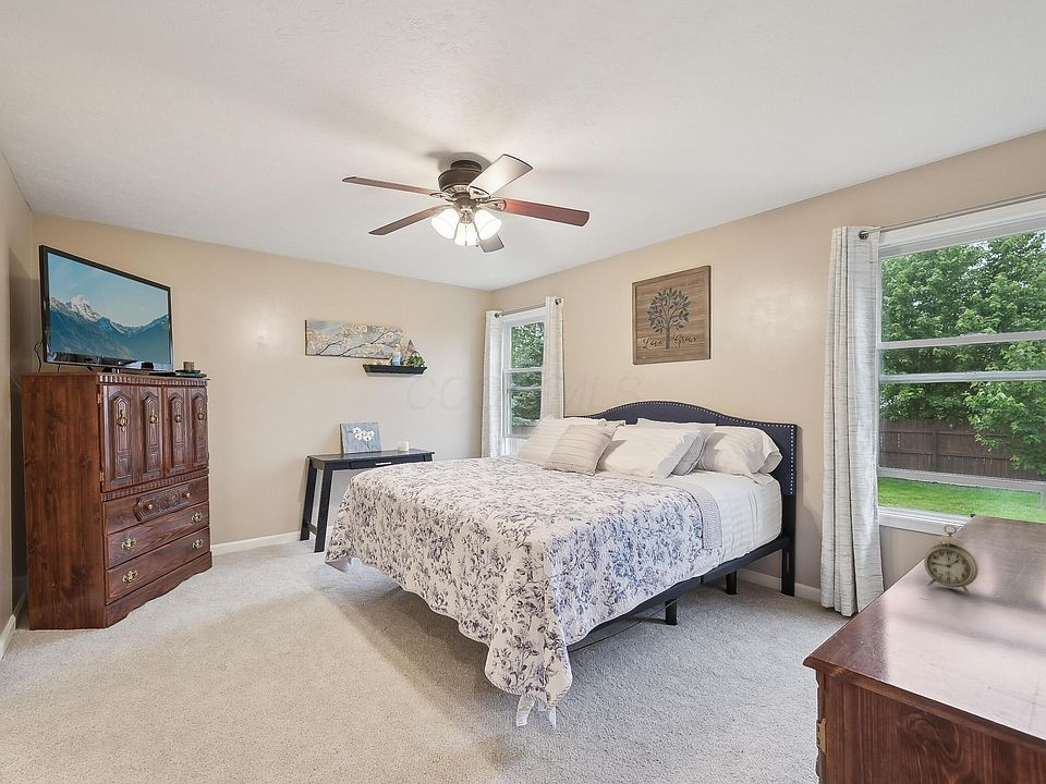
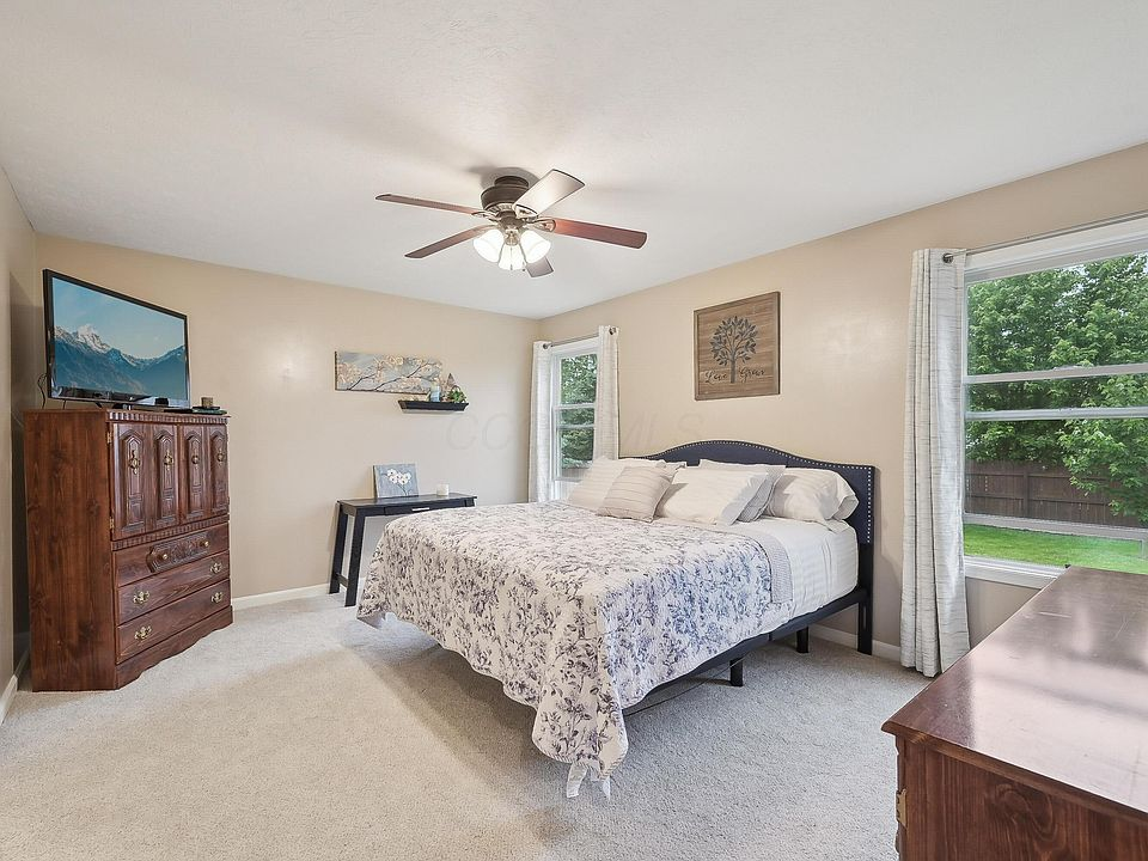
- alarm clock (949, 556)
